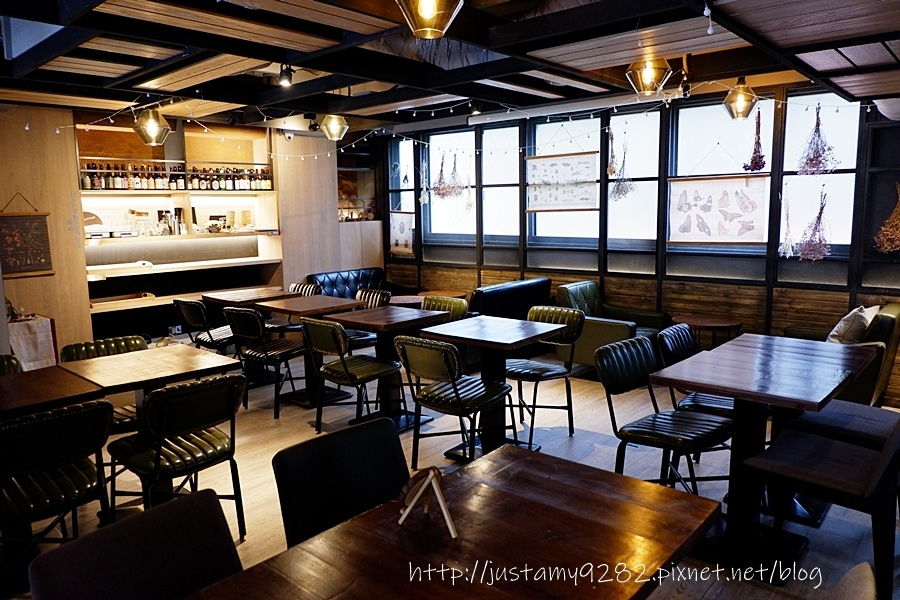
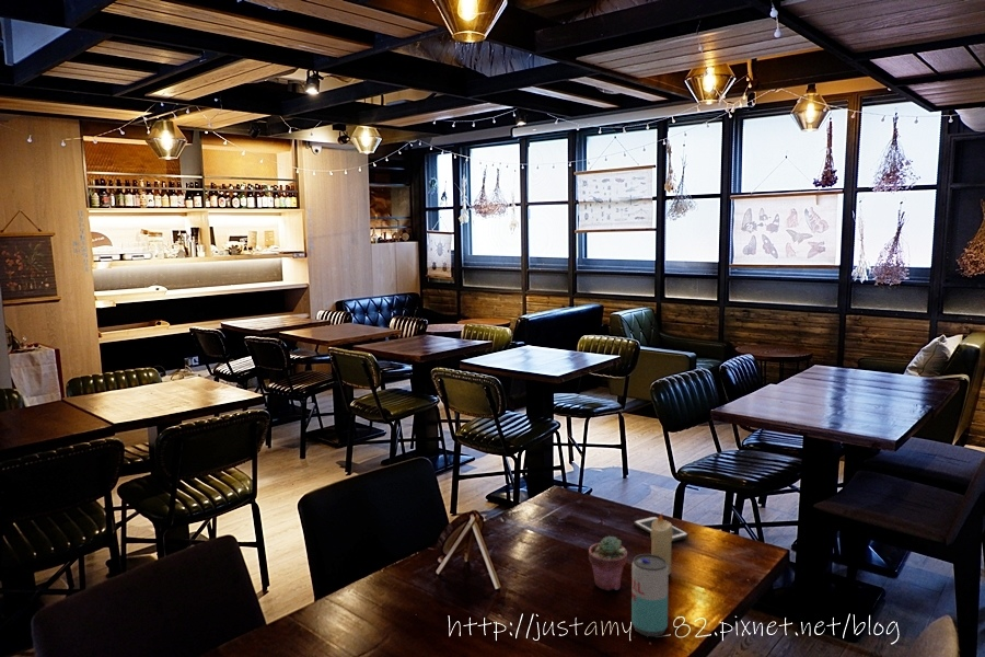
+ candle (661, 542)
+ beverage can (649, 593)
+ cell phone (651, 527)
+ potted succulent (607, 561)
